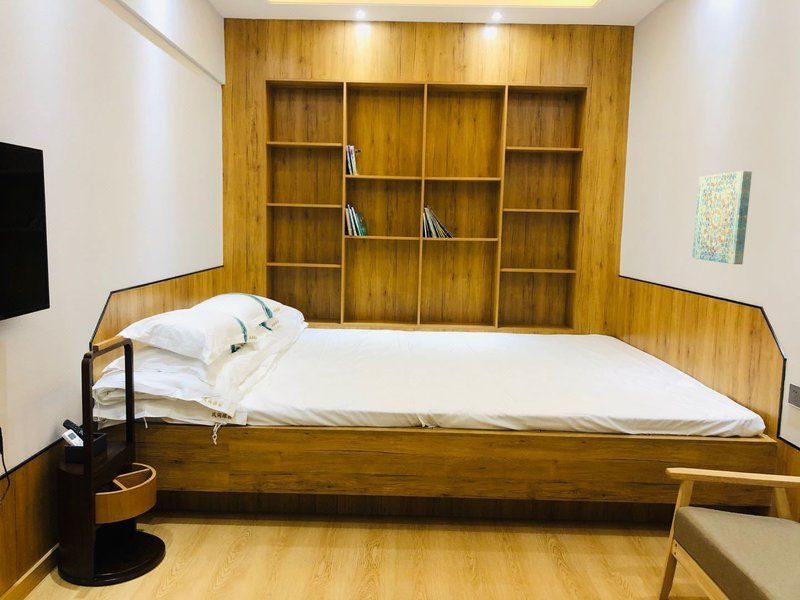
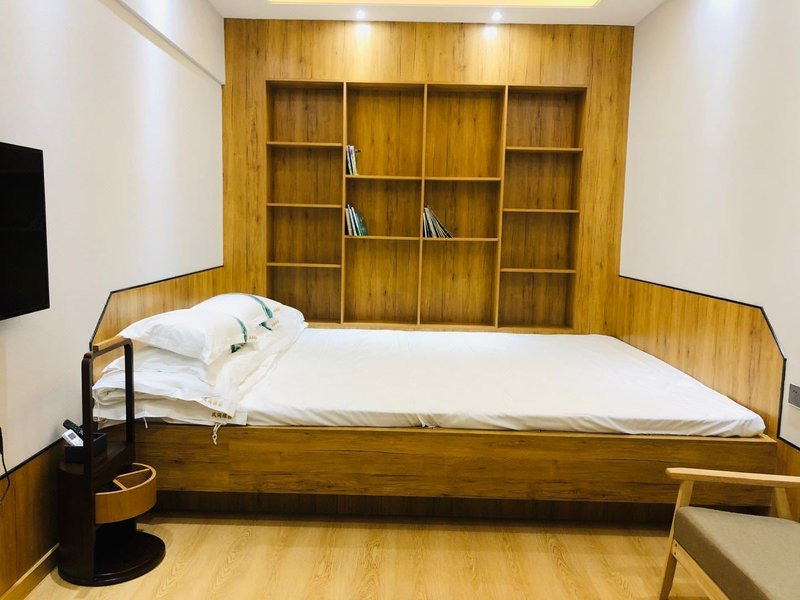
- wall art (719, 217)
